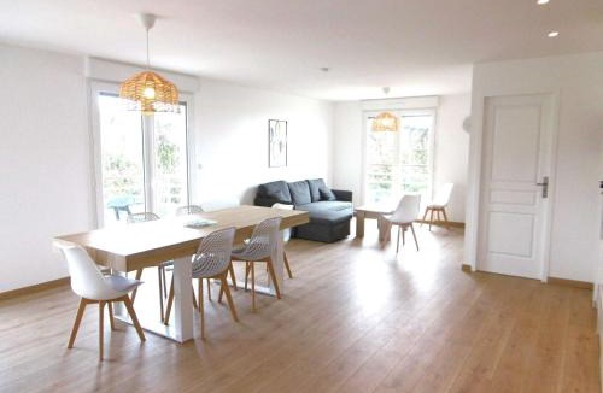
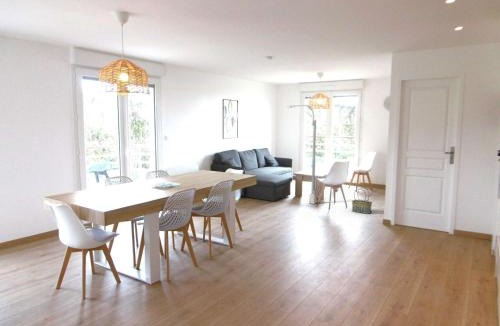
+ basket (361, 200)
+ floor lamp (313, 153)
